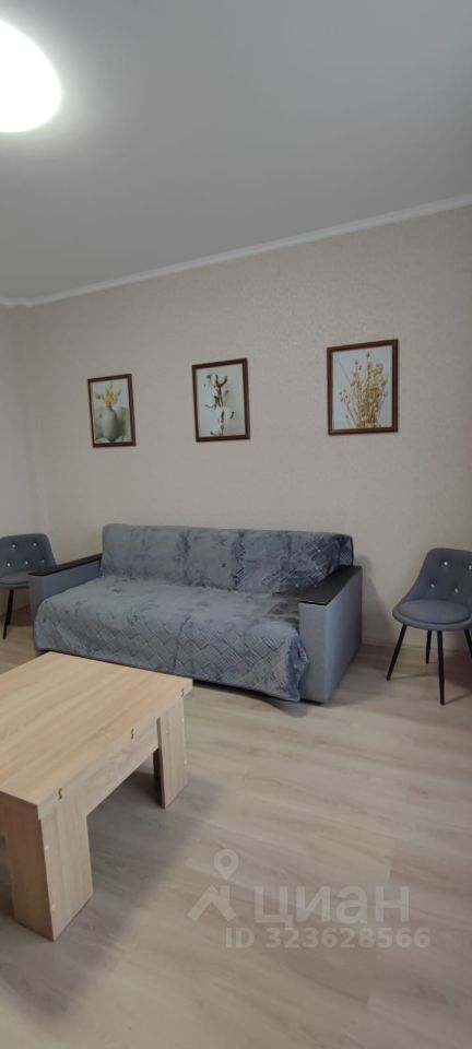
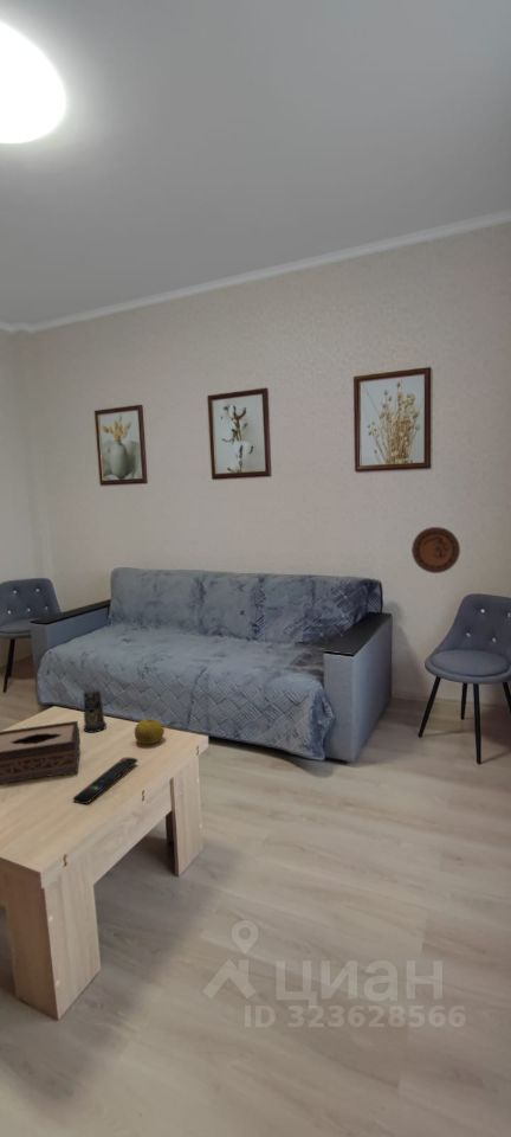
+ fruit (148, 730)
+ remote control (108, 778)
+ candle (93, 708)
+ decorative plate (435, 550)
+ tissue box (35, 752)
